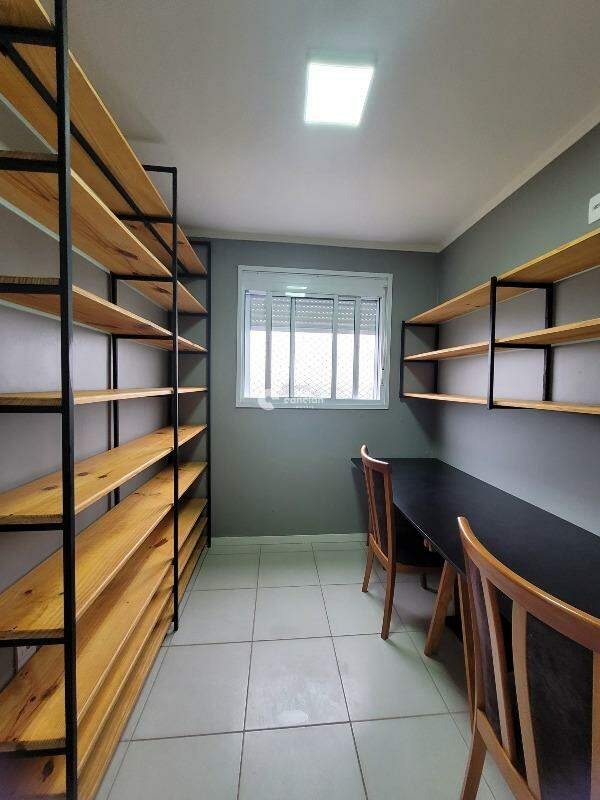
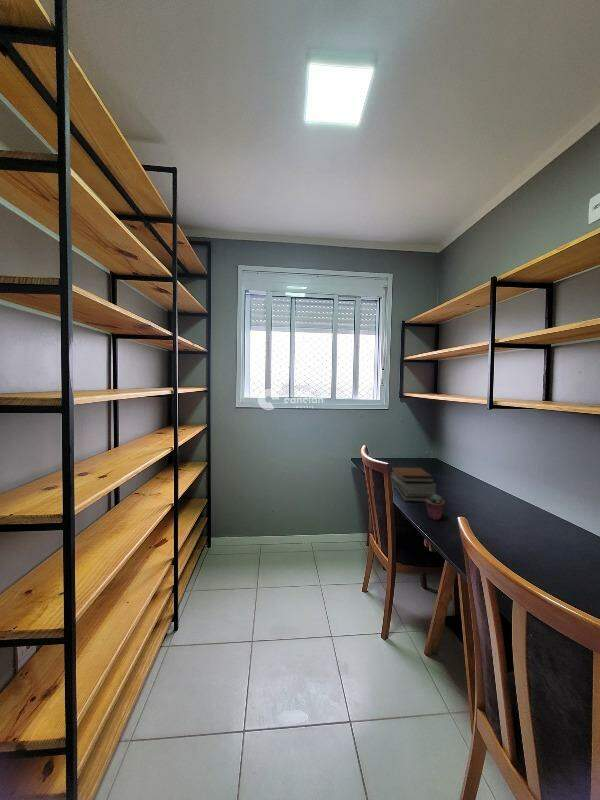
+ book stack (411, 482)
+ potted succulent (434, 505)
